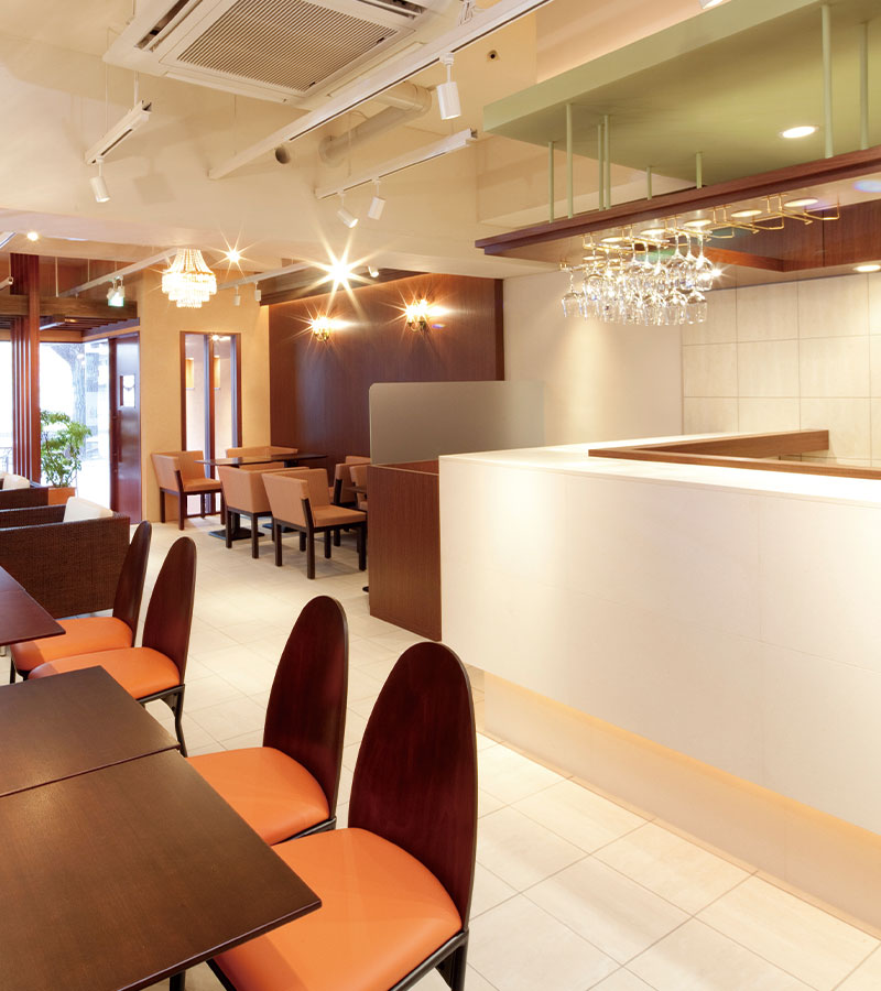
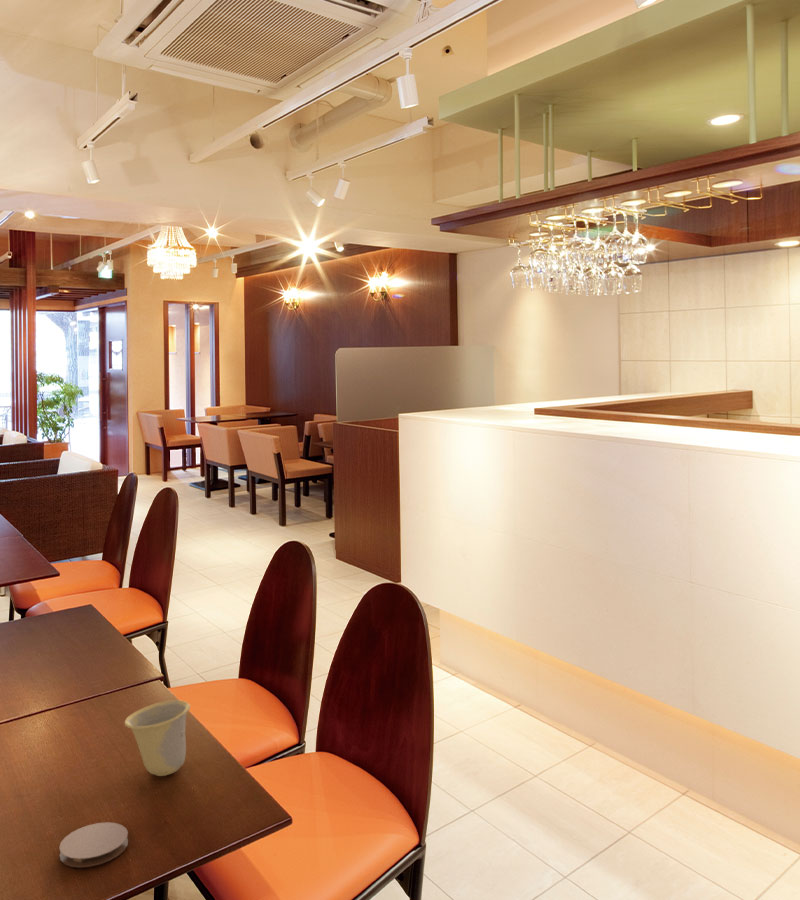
+ cup (158, 740)
+ coaster (94, 843)
